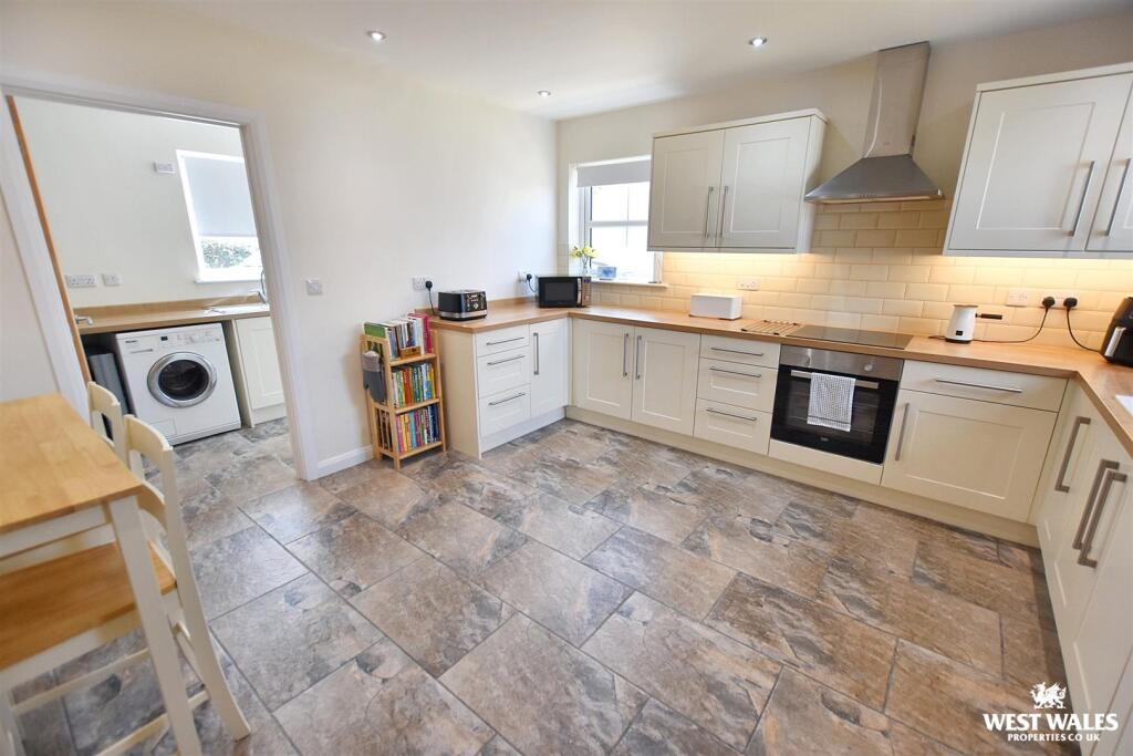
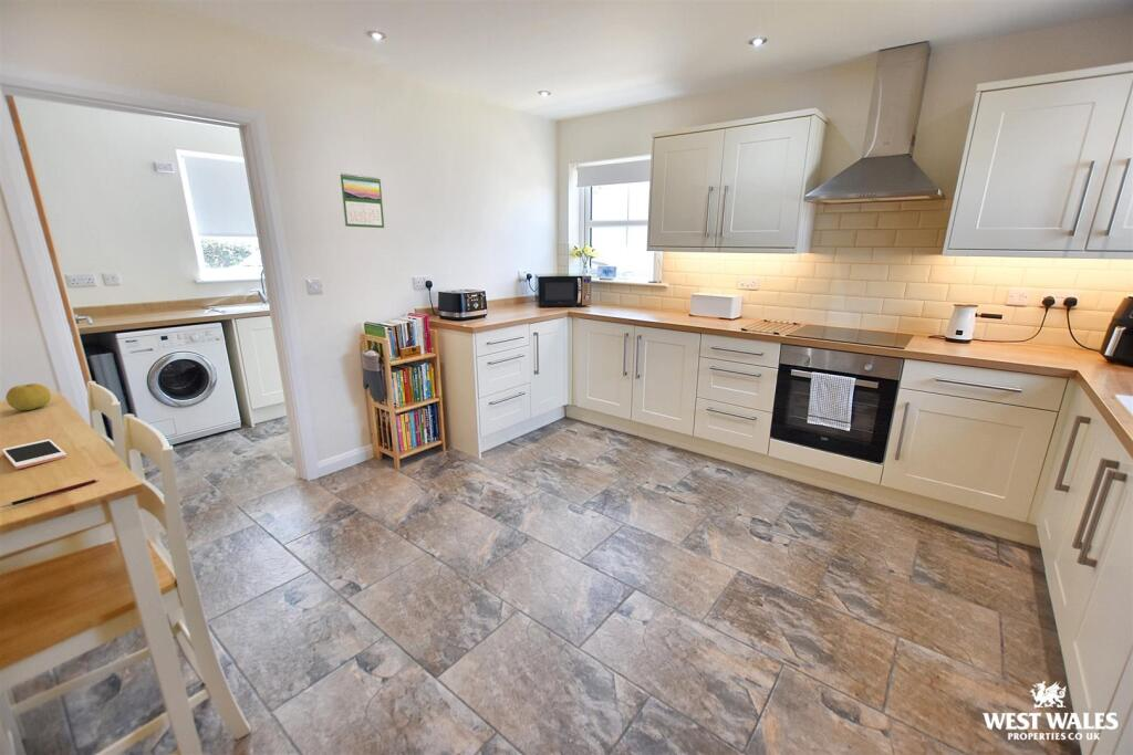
+ calendar (363, 200)
+ fruit (29, 396)
+ cell phone (33, 452)
+ pen (51, 493)
